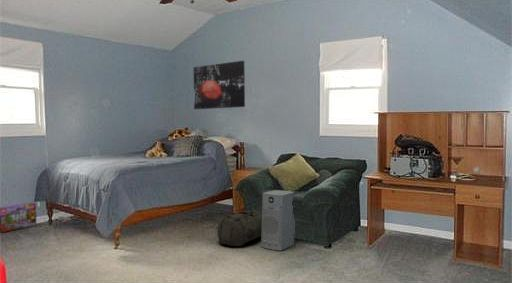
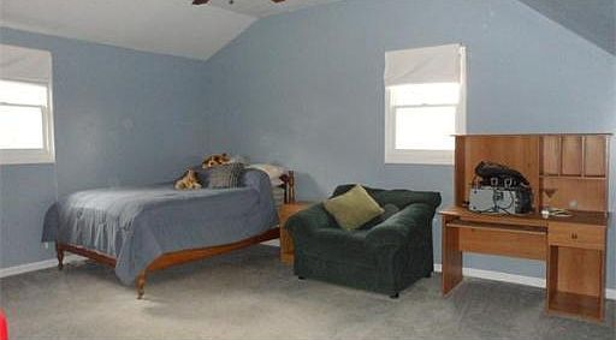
- air purifier (278, 219)
- box (17, 216)
- wall art (218, 86)
- backpack (241, 225)
